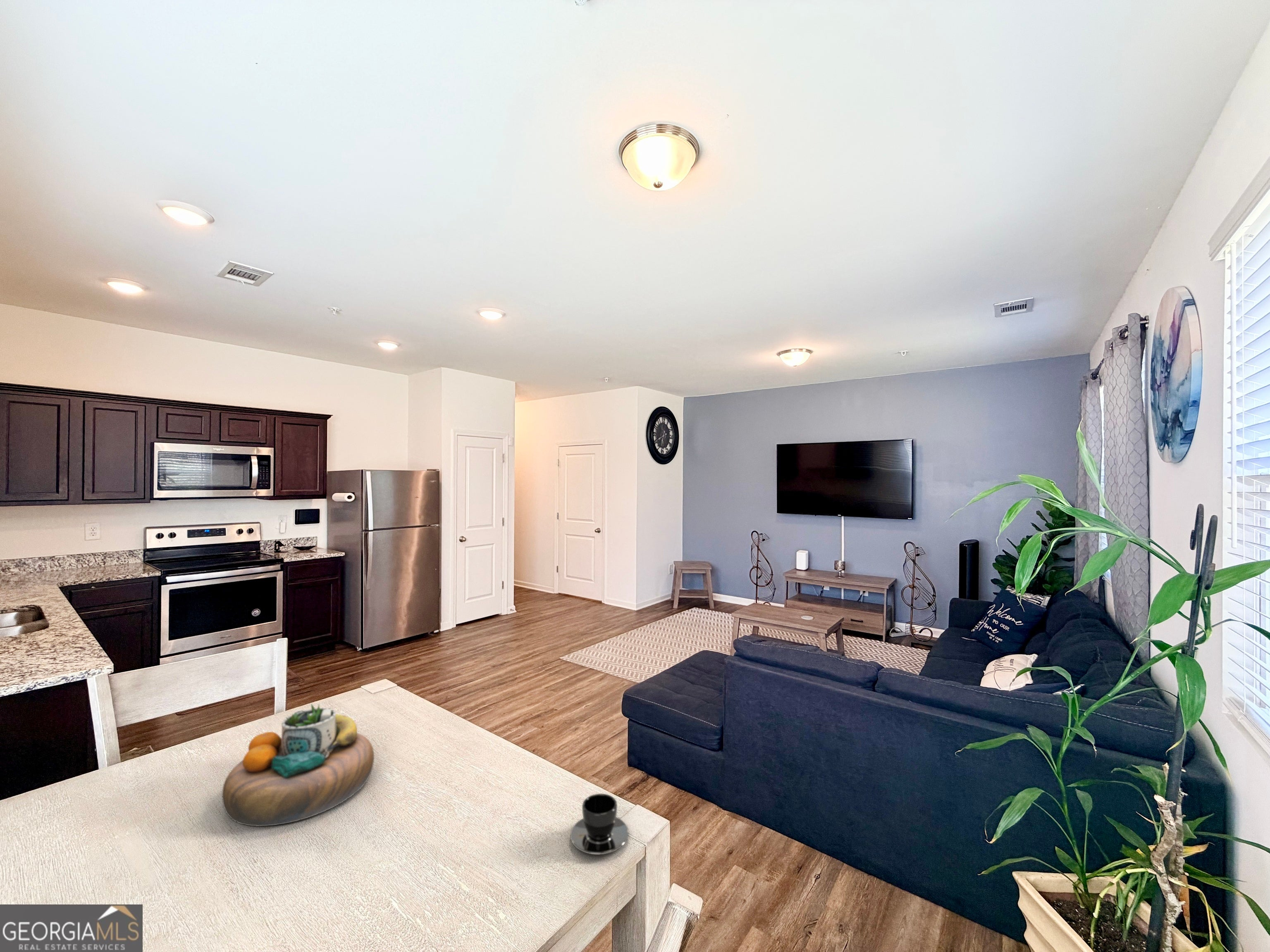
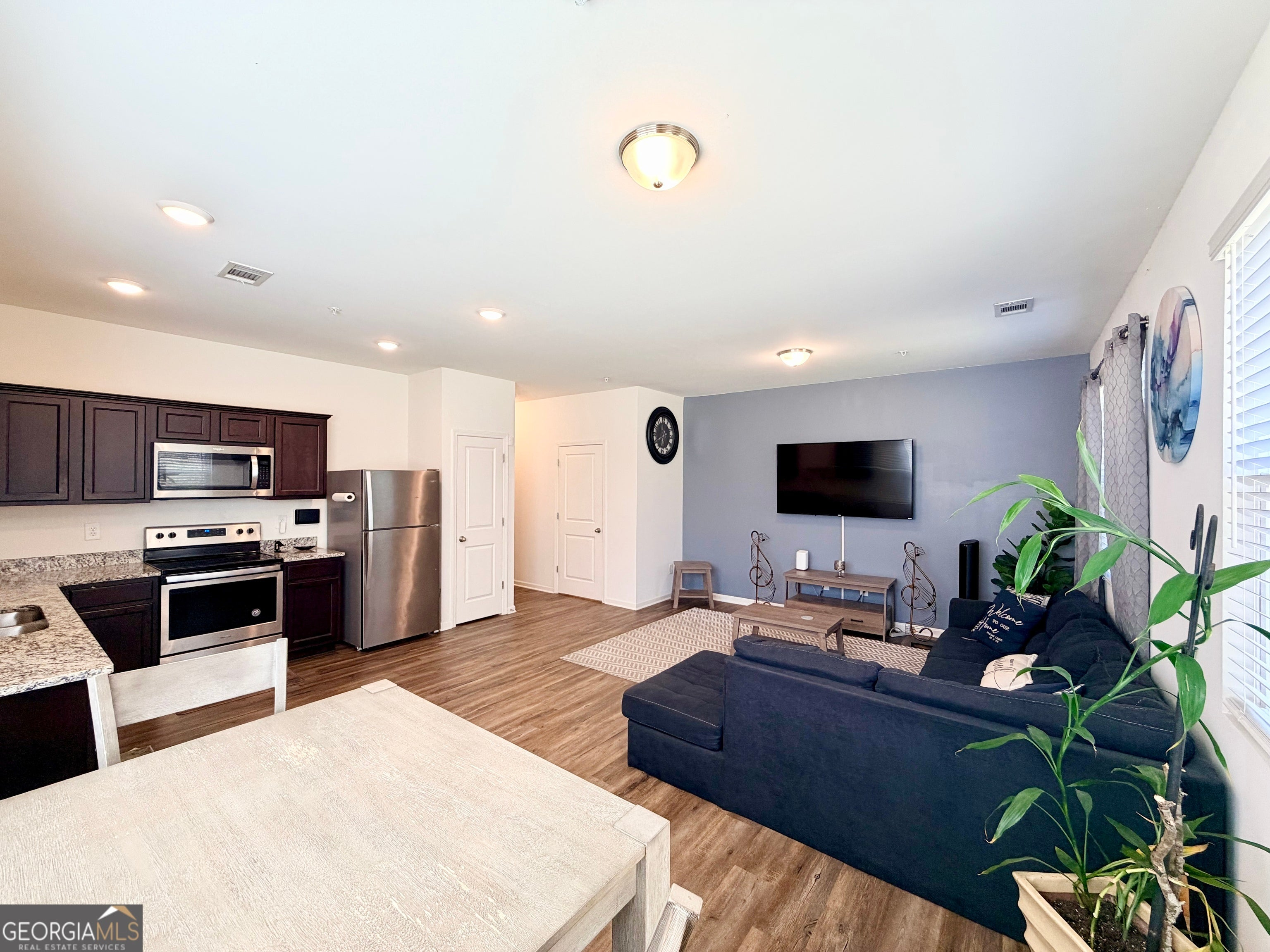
- teacup (599, 821)
- decorative bowl (303, 748)
